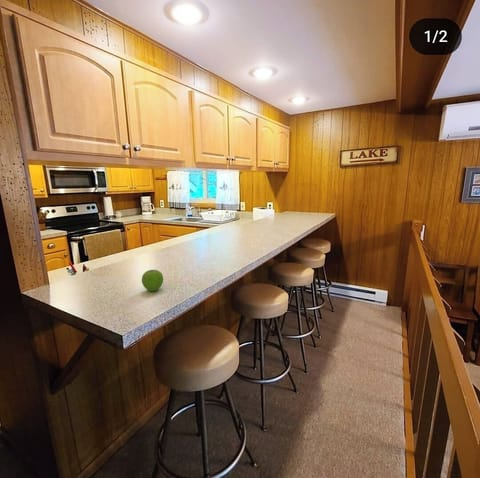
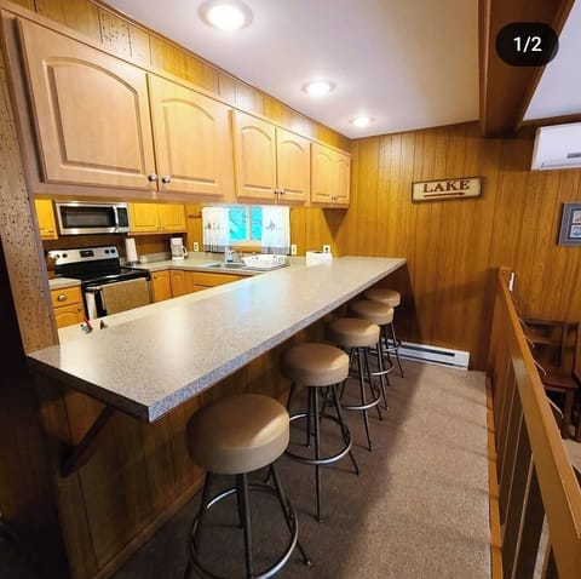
- fruit (152, 280)
